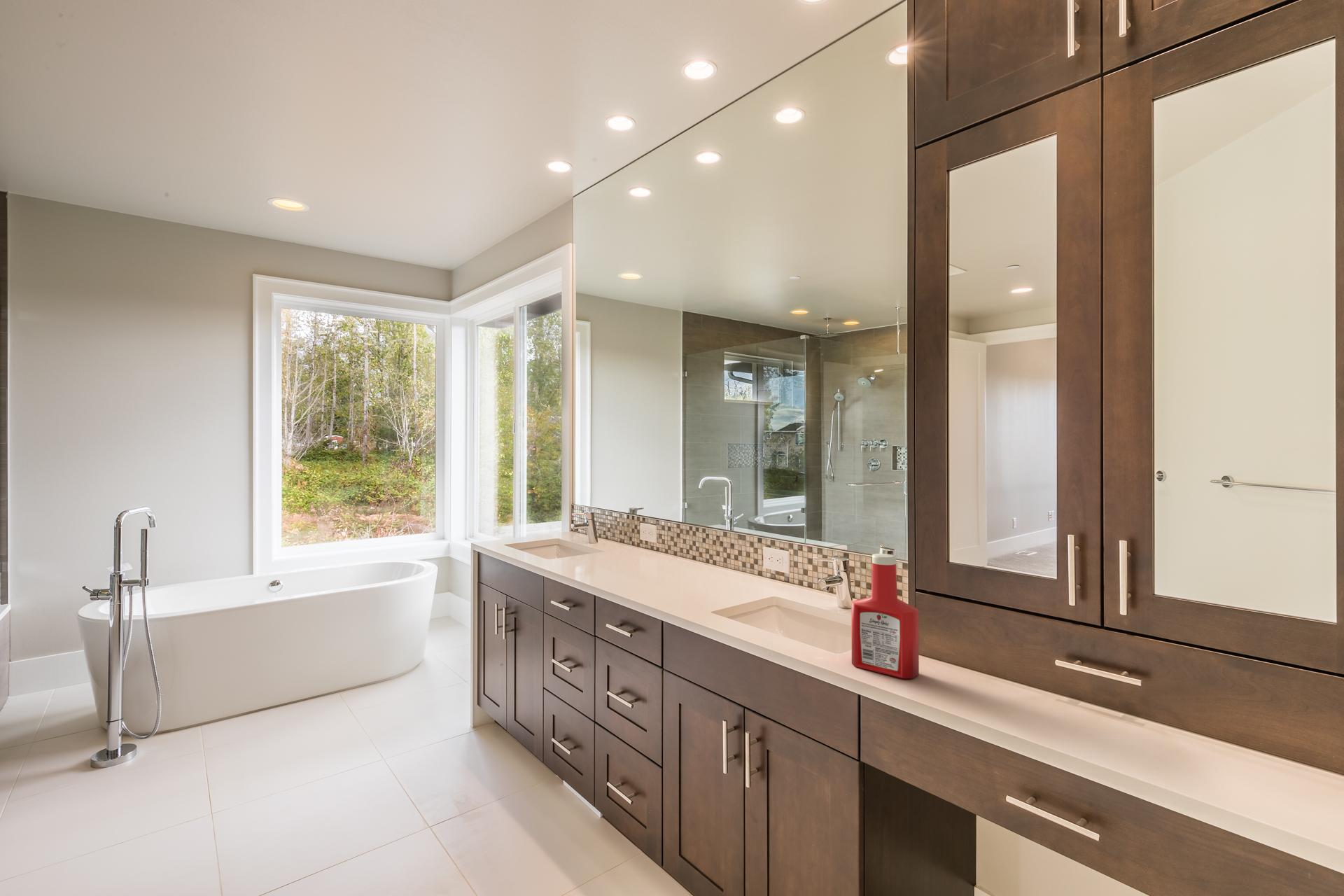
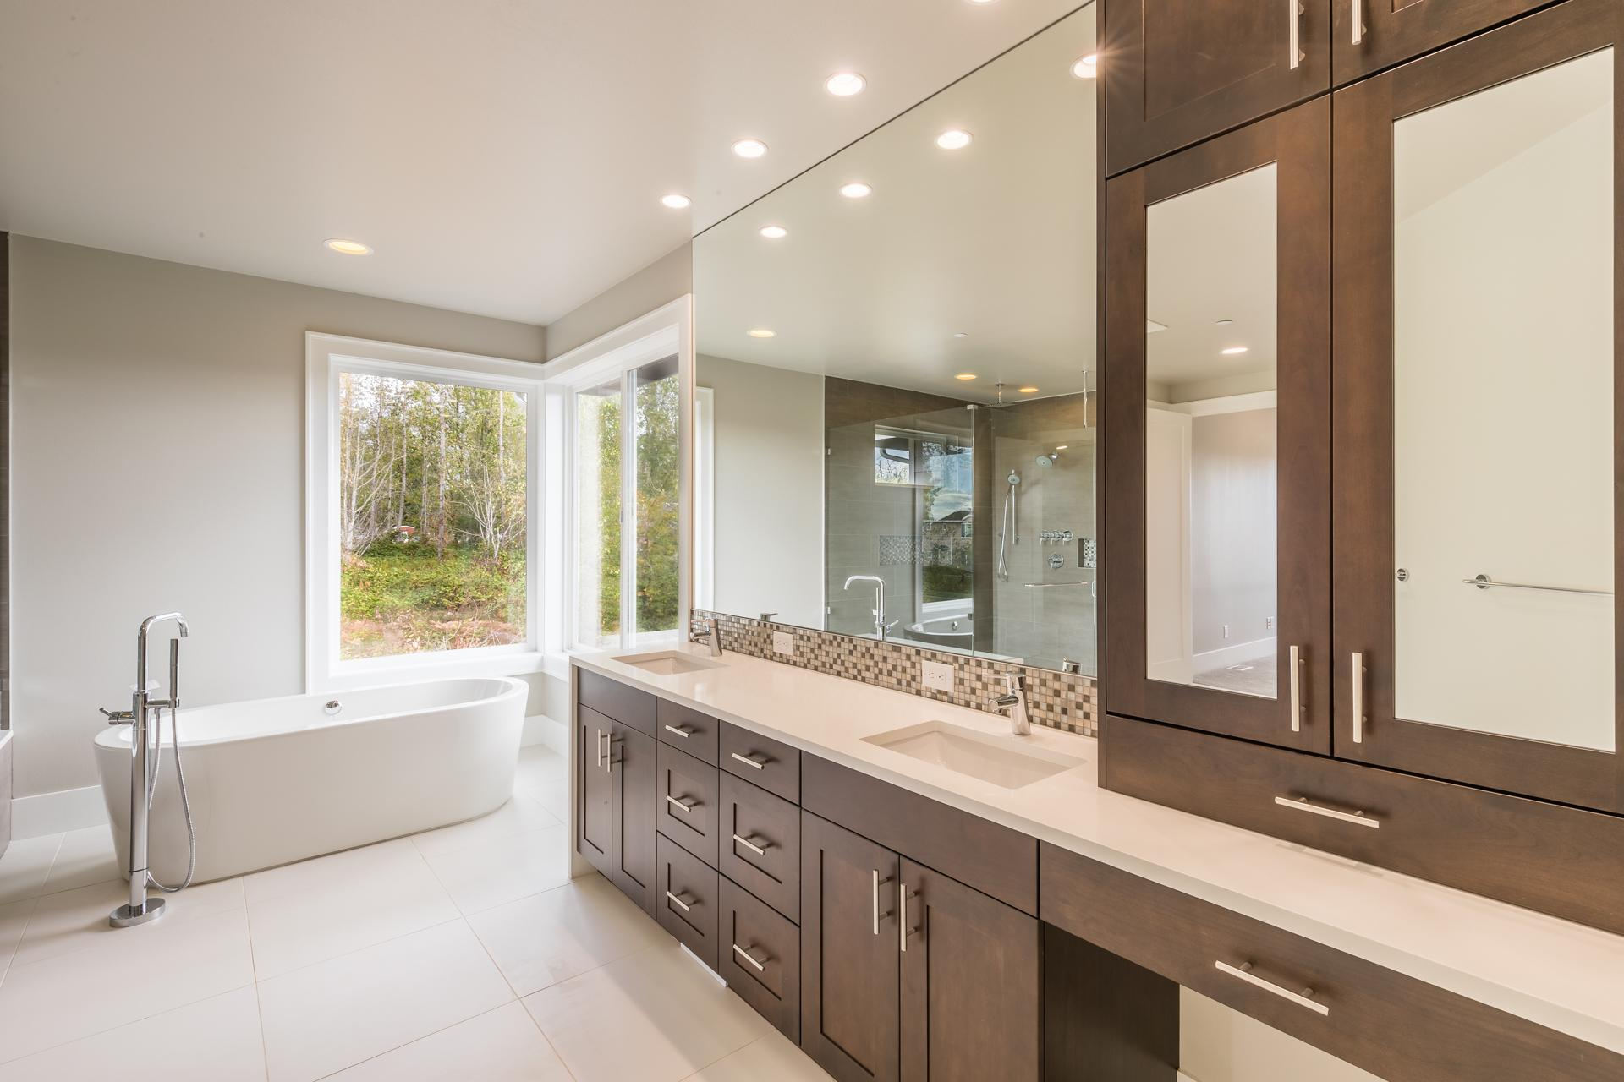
- soap bottle (884, 612)
